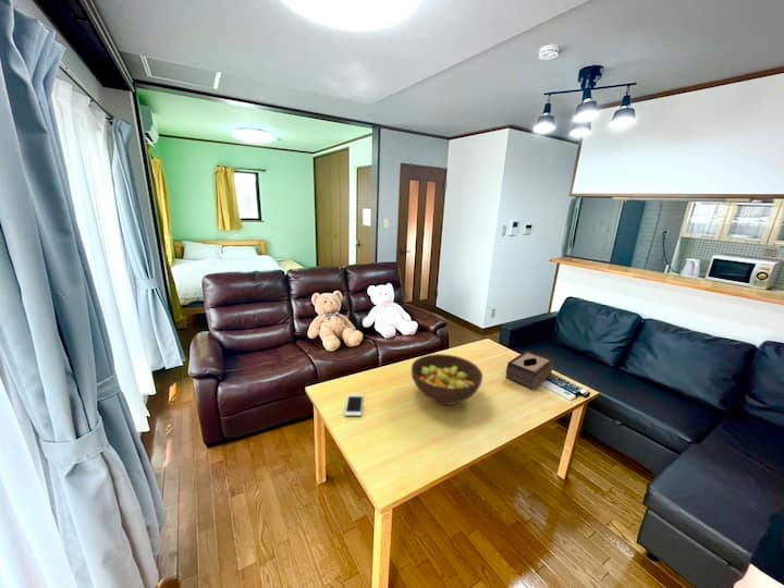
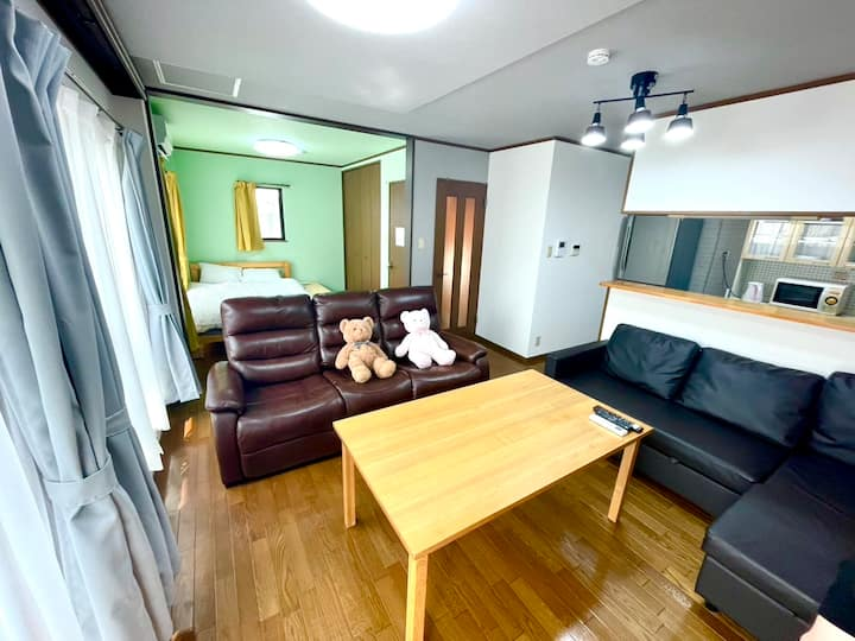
- cell phone (354, 404)
- fruit bowl (444, 383)
- tissue box (529, 368)
